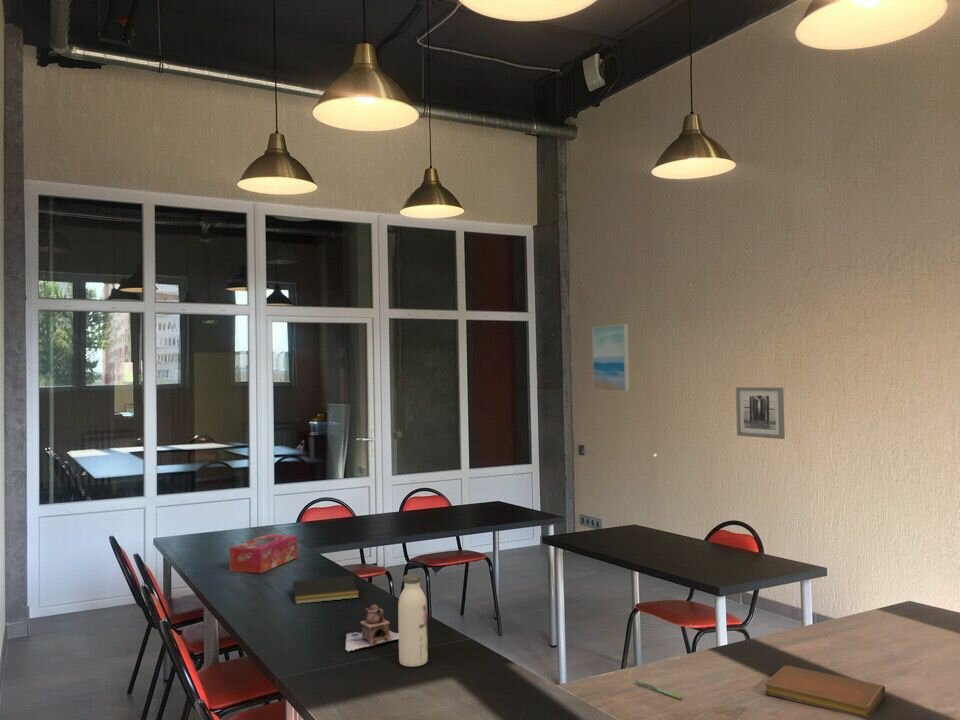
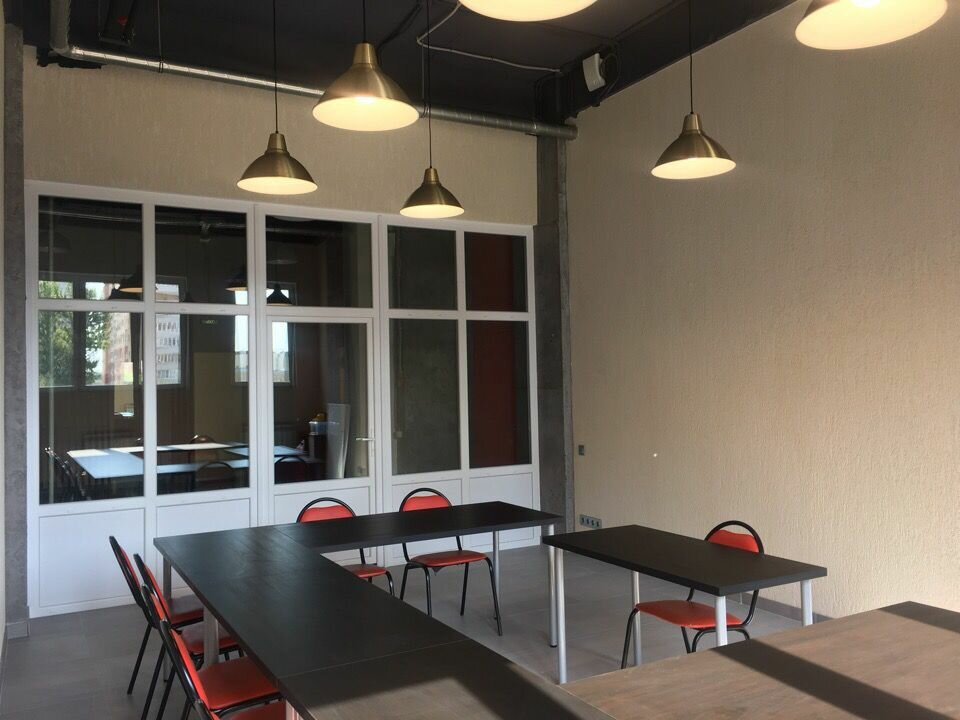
- wall art (759, 412)
- pen (657, 689)
- notepad (325, 589)
- water bottle (412, 618)
- tissue box (264, 552)
- notebook (824, 689)
- wall art (610, 358)
- teapot (374, 622)
